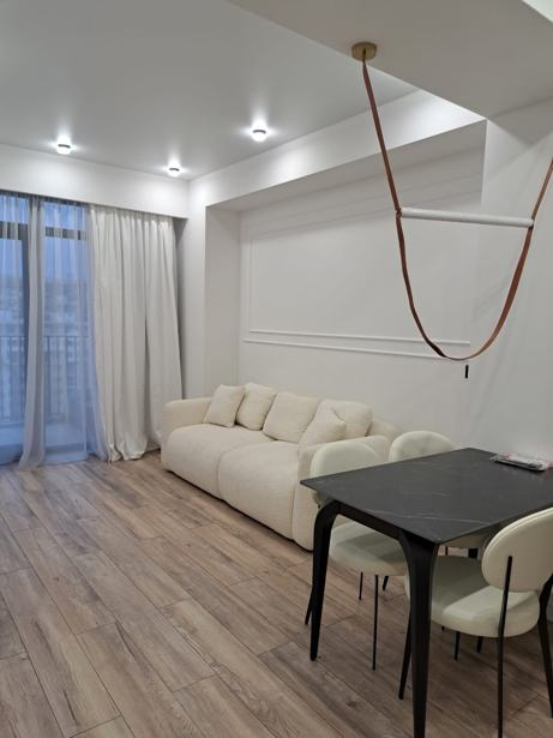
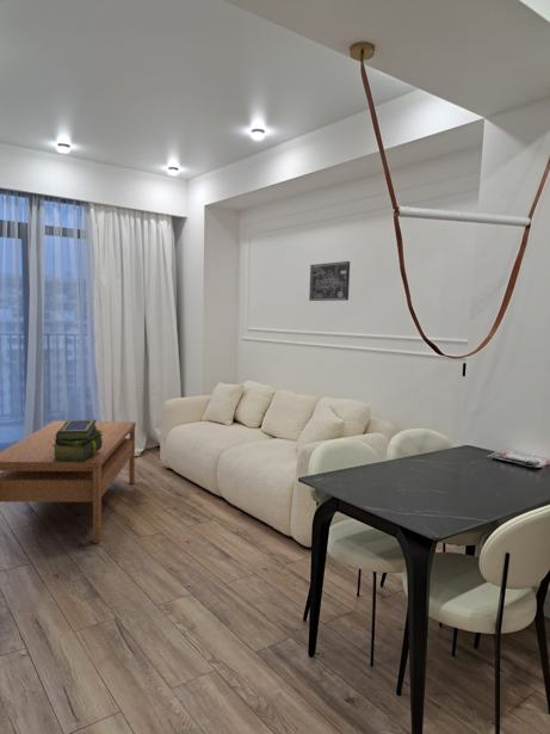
+ stack of books (78, 439)
+ wall art (328, 282)
+ coffee table (73, 473)
